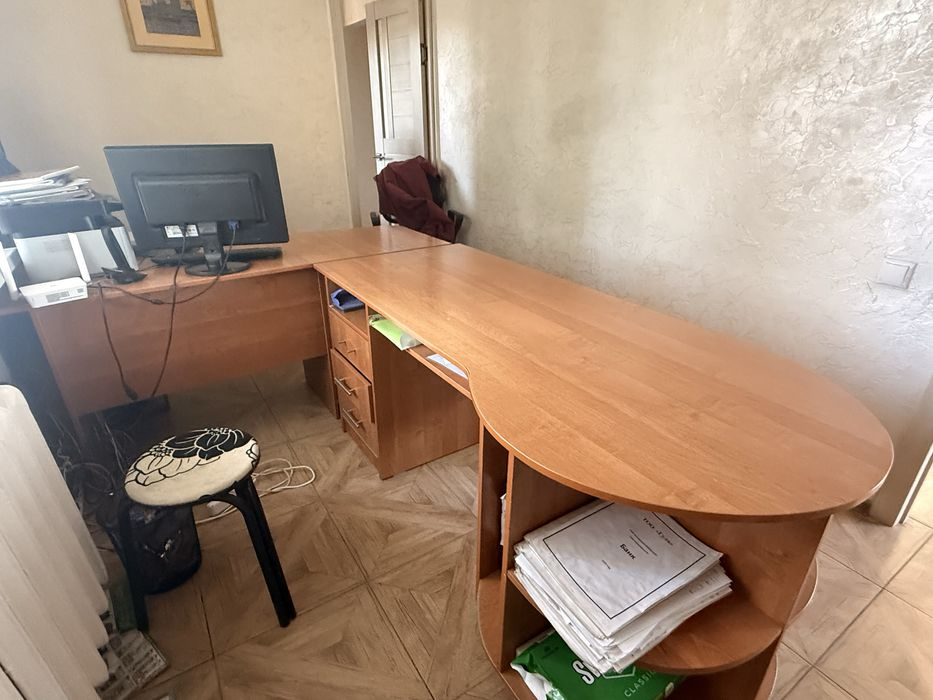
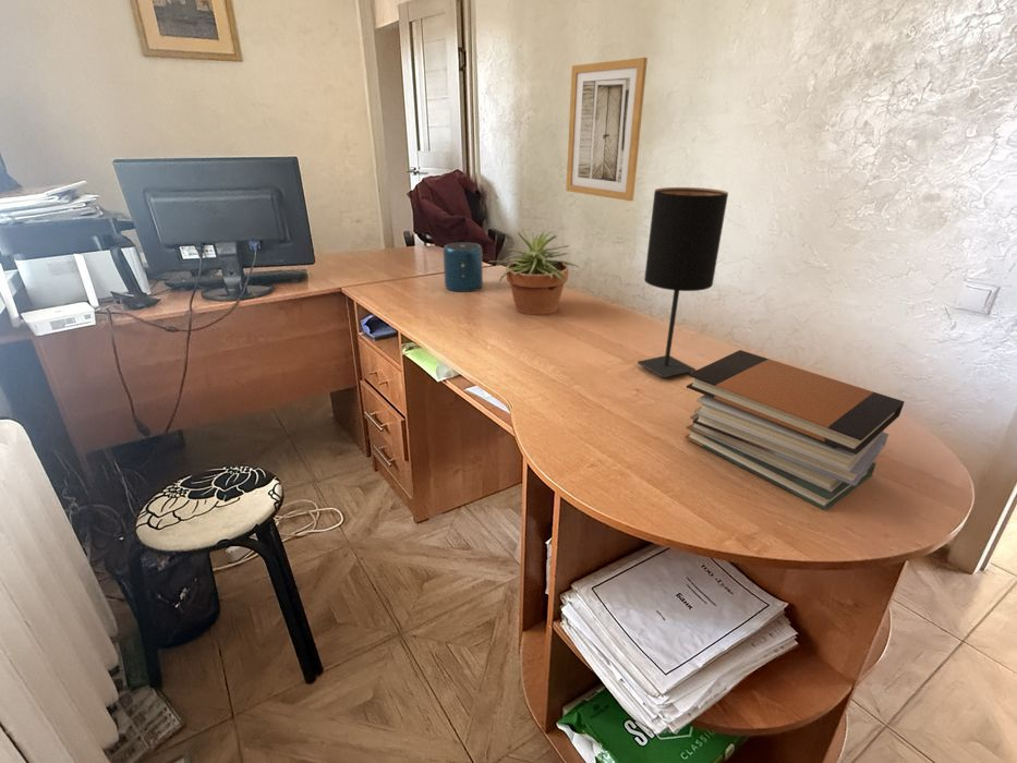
+ speaker (462, 266)
+ wall art (602, 132)
+ table lamp (677, 287)
+ book stack (784, 423)
+ potted plant (535, 269)
